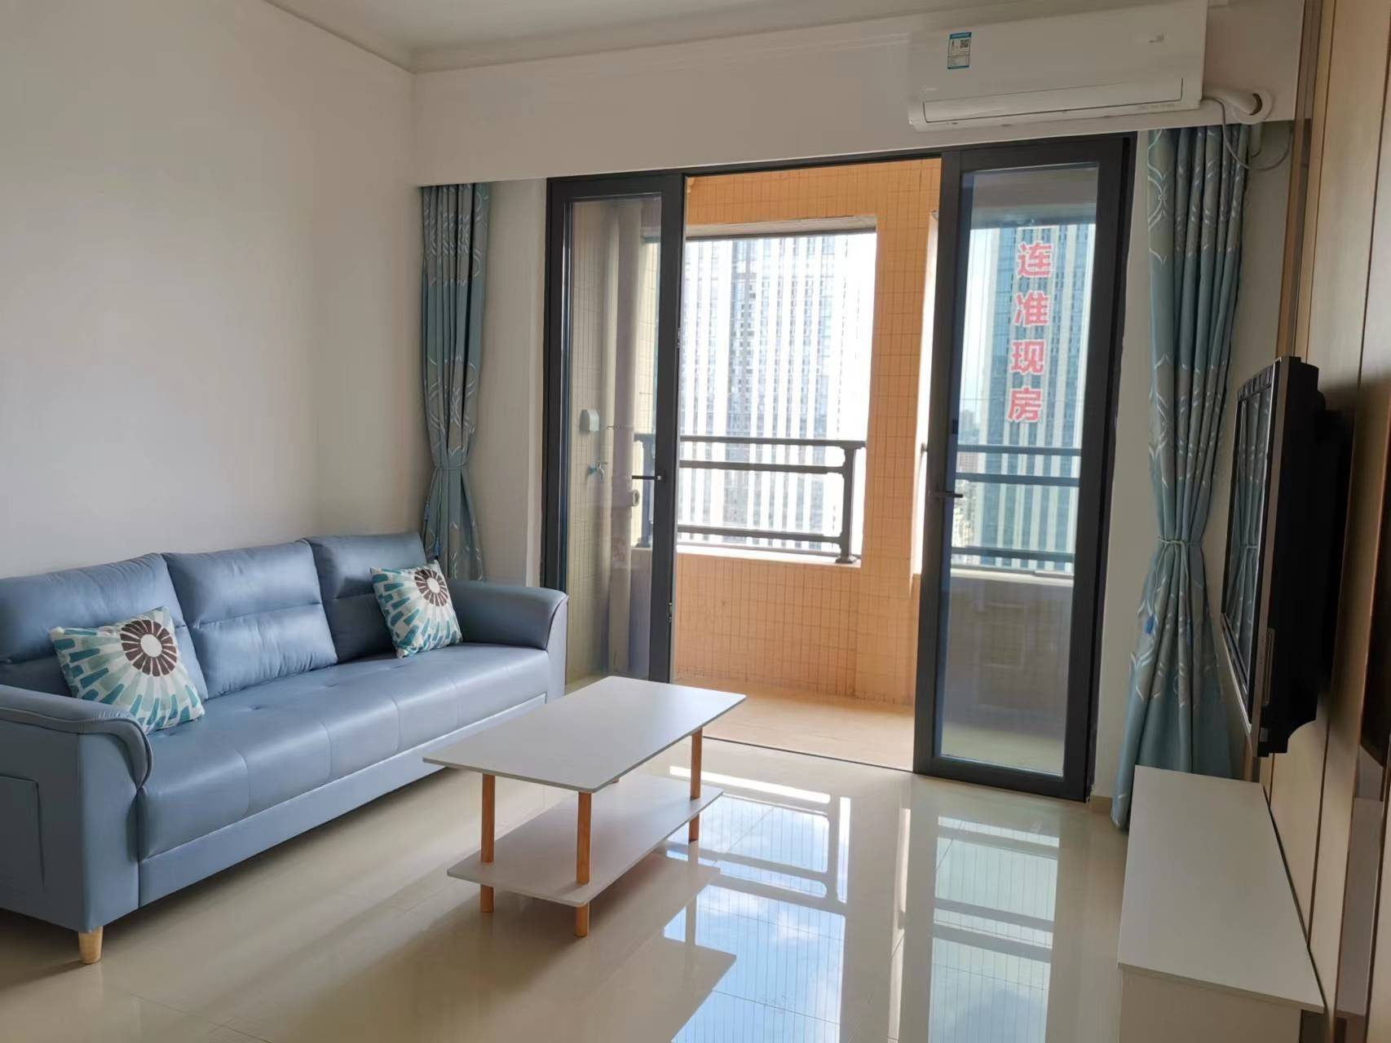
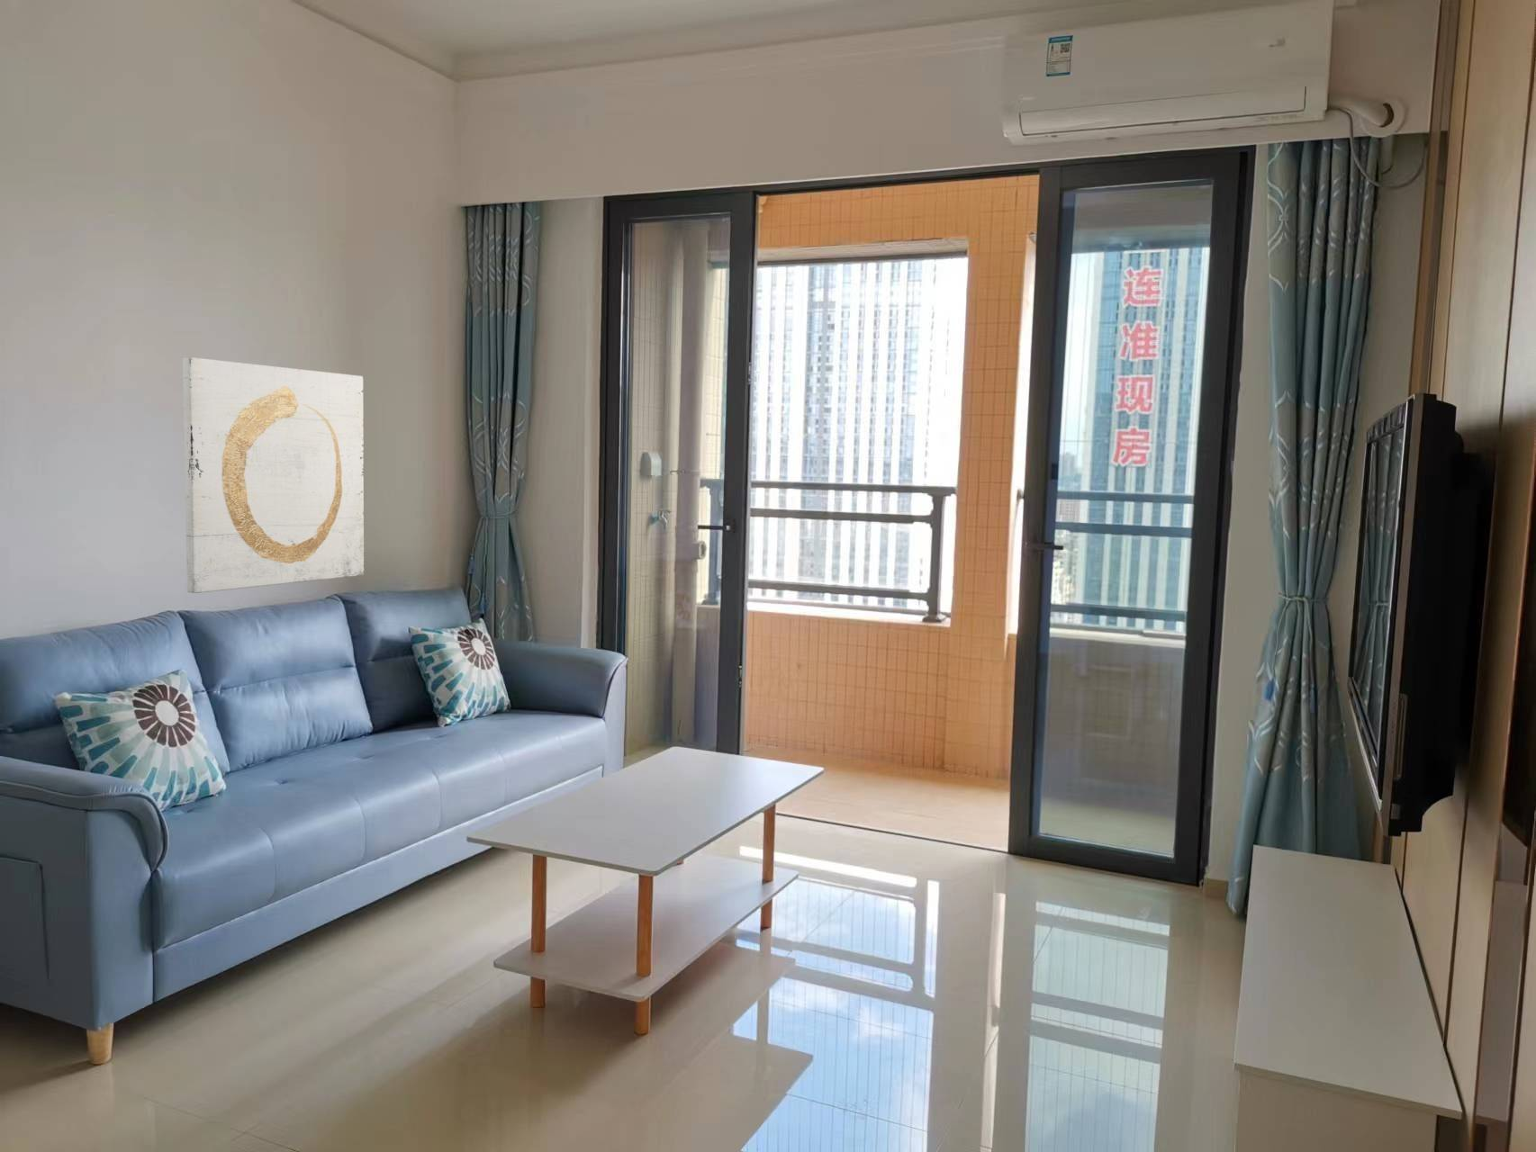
+ wall art (281, 476)
